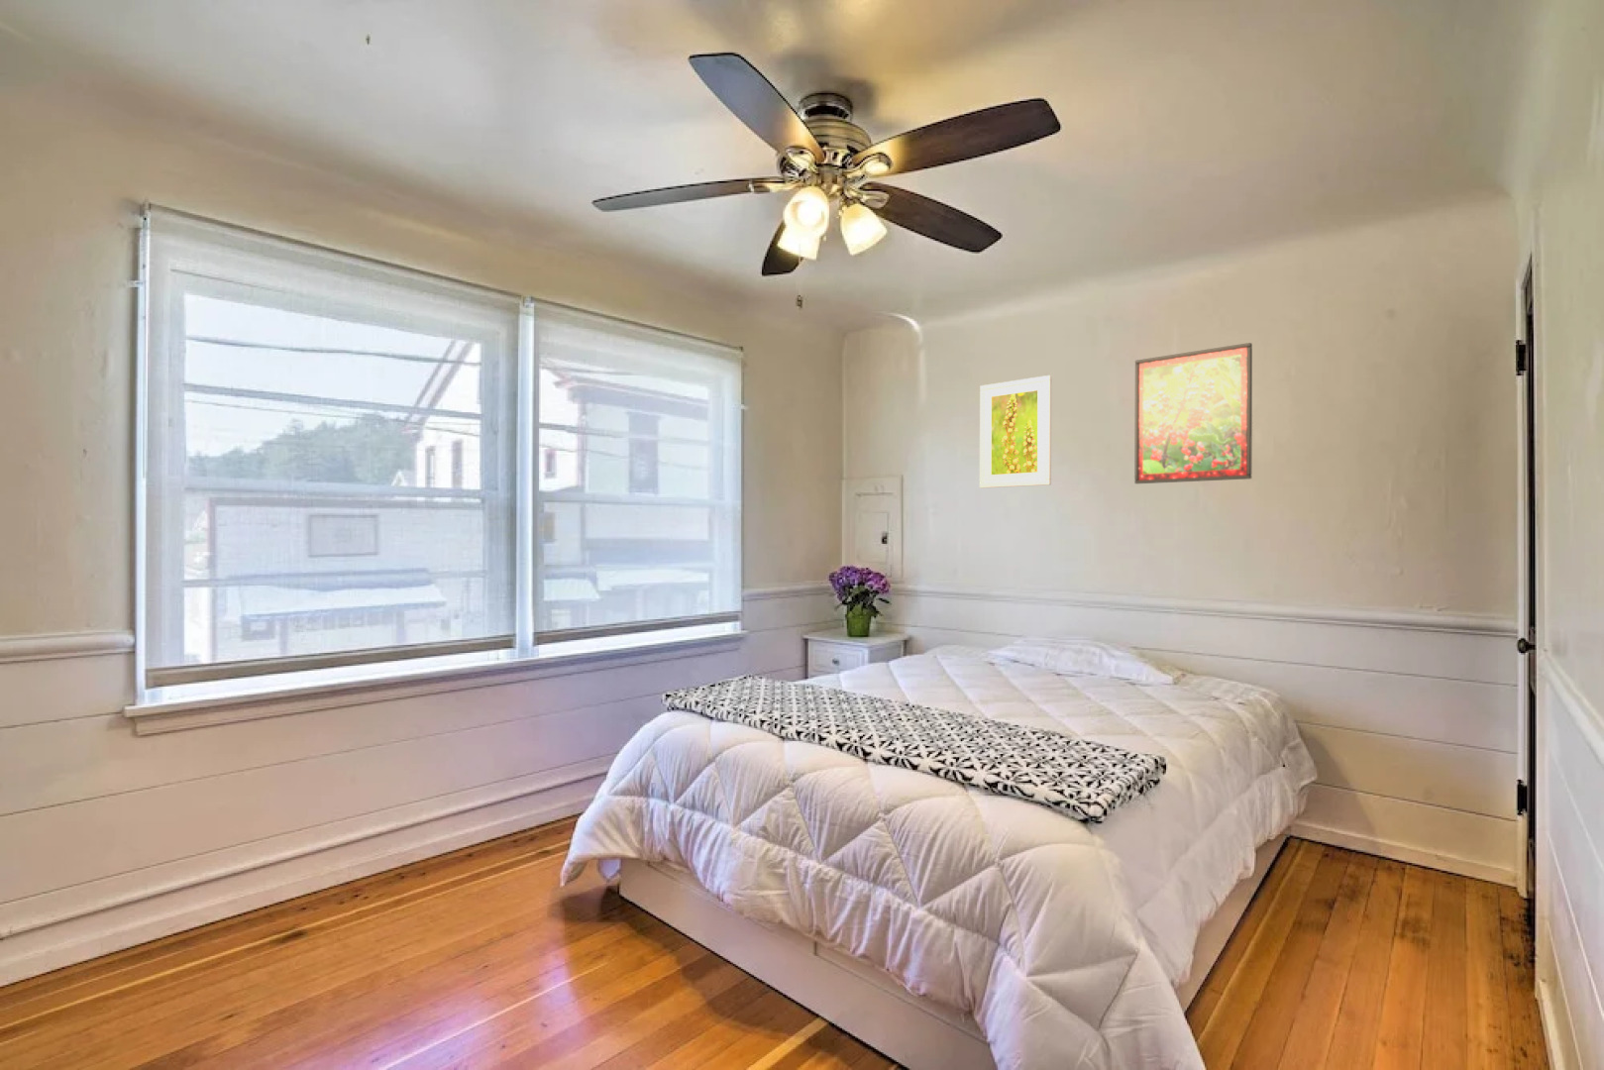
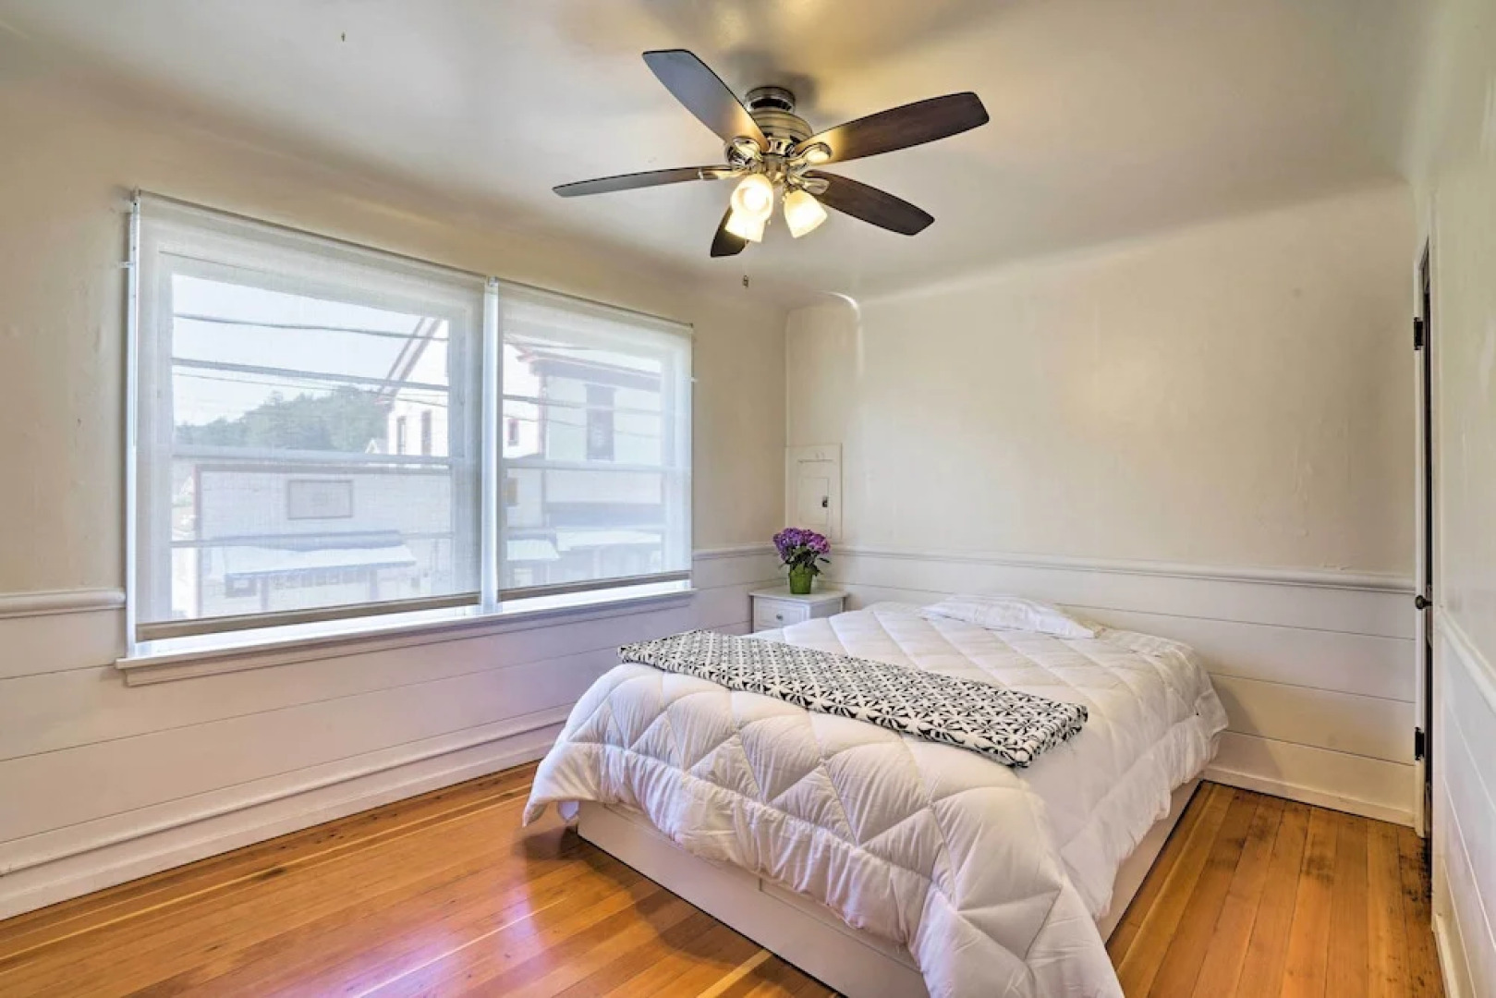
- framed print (1190, 416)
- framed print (1014, 433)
